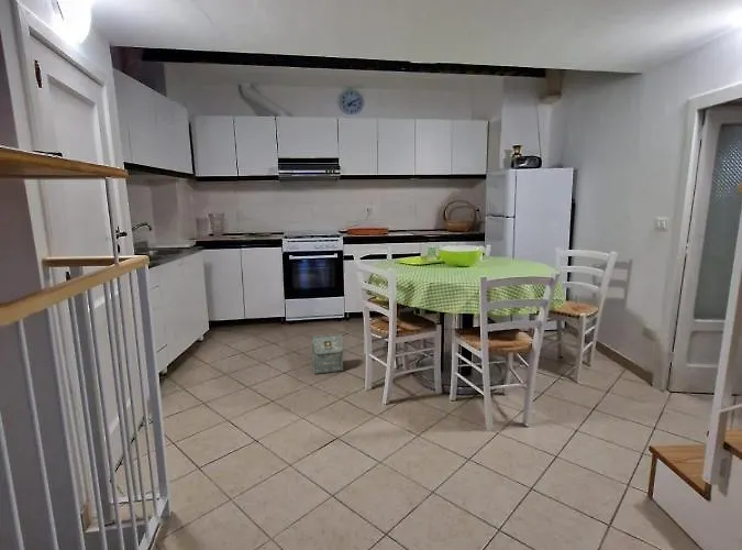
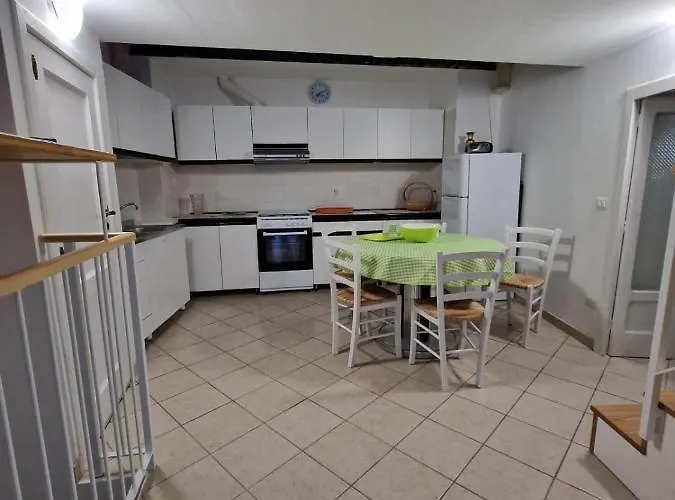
- bag (328, 352)
